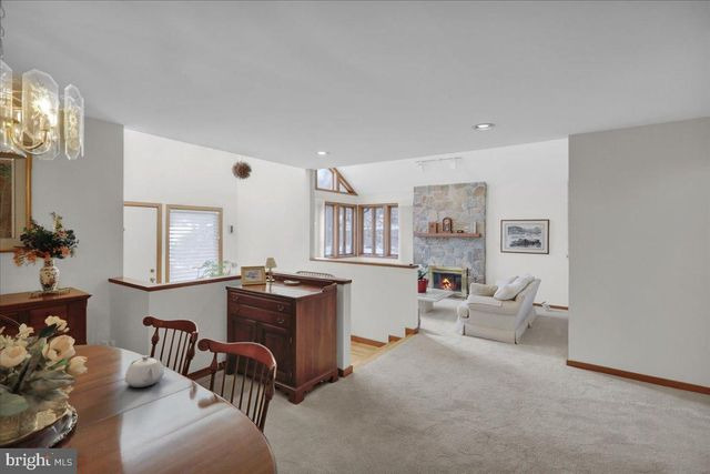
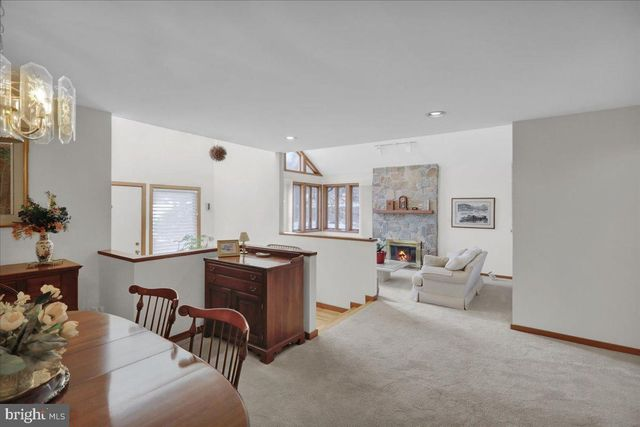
- teapot (145, 370)
